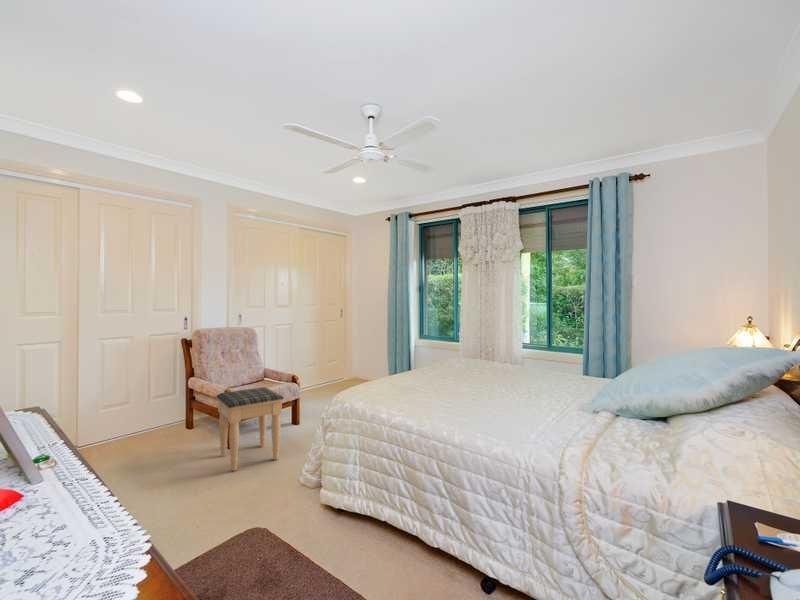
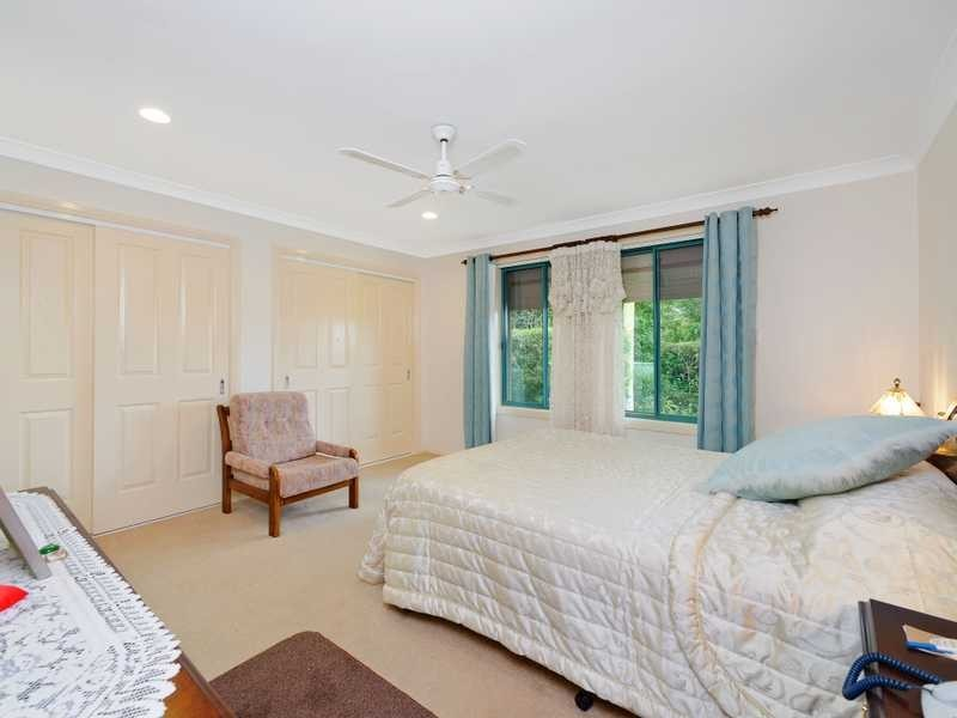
- footstool (247, 418)
